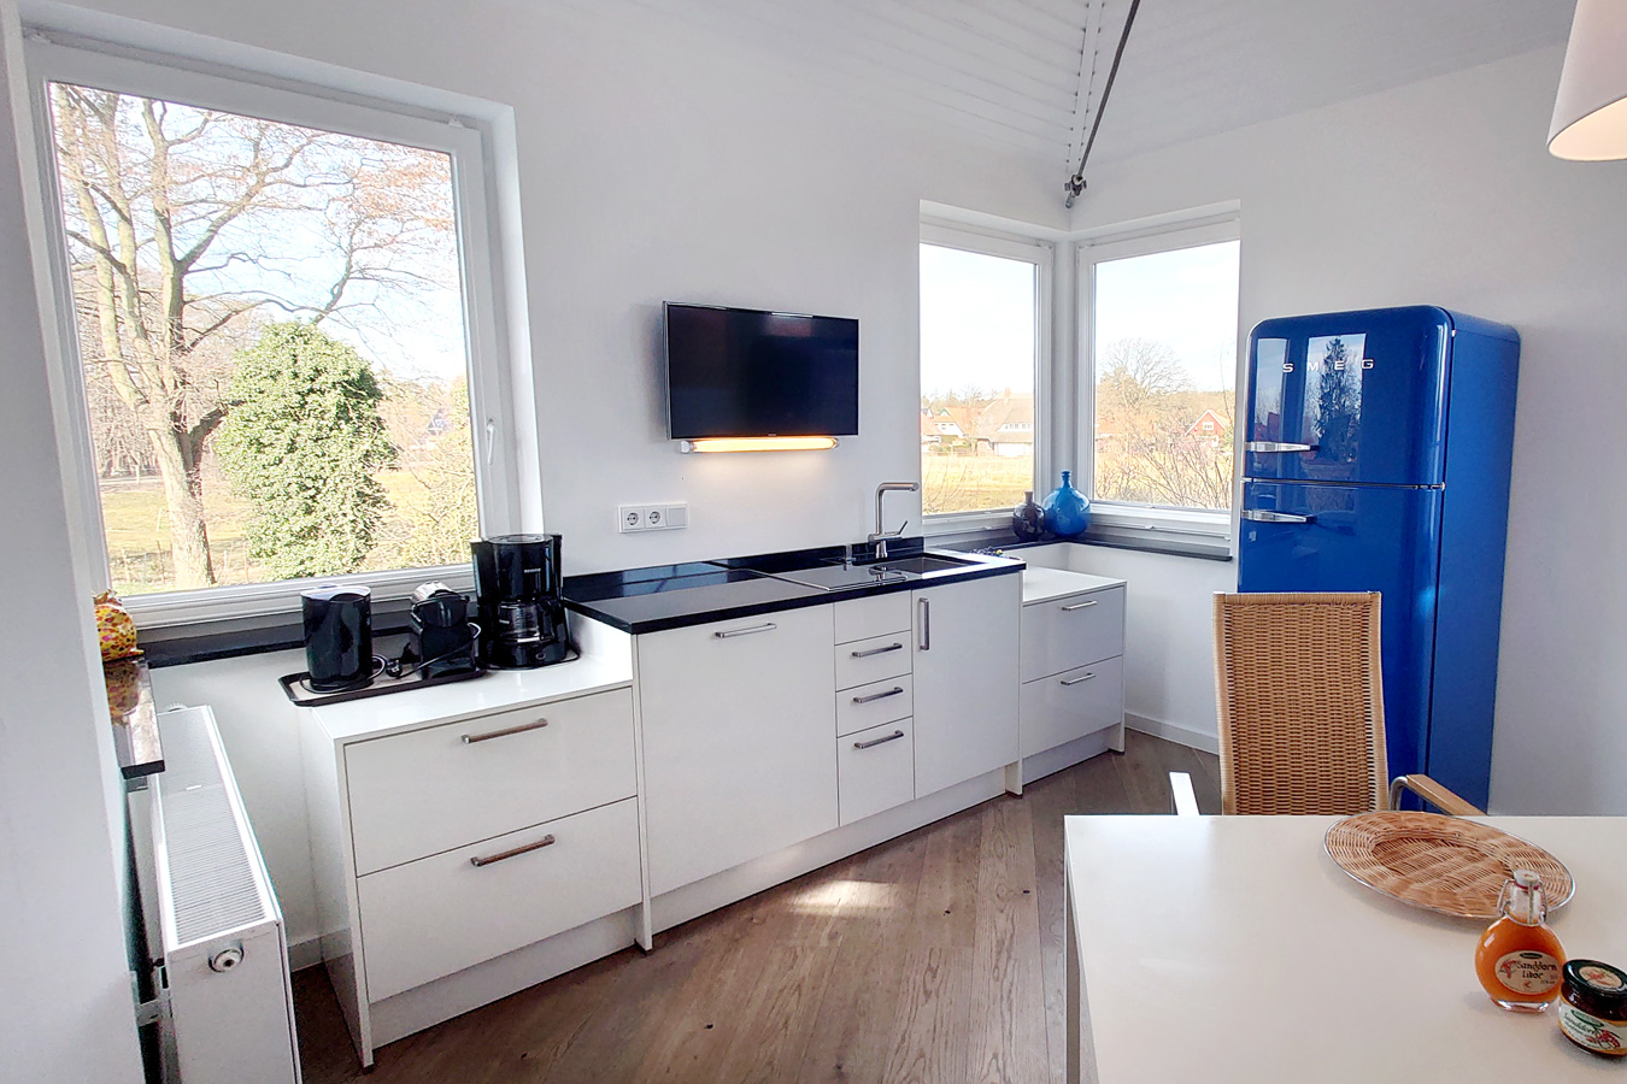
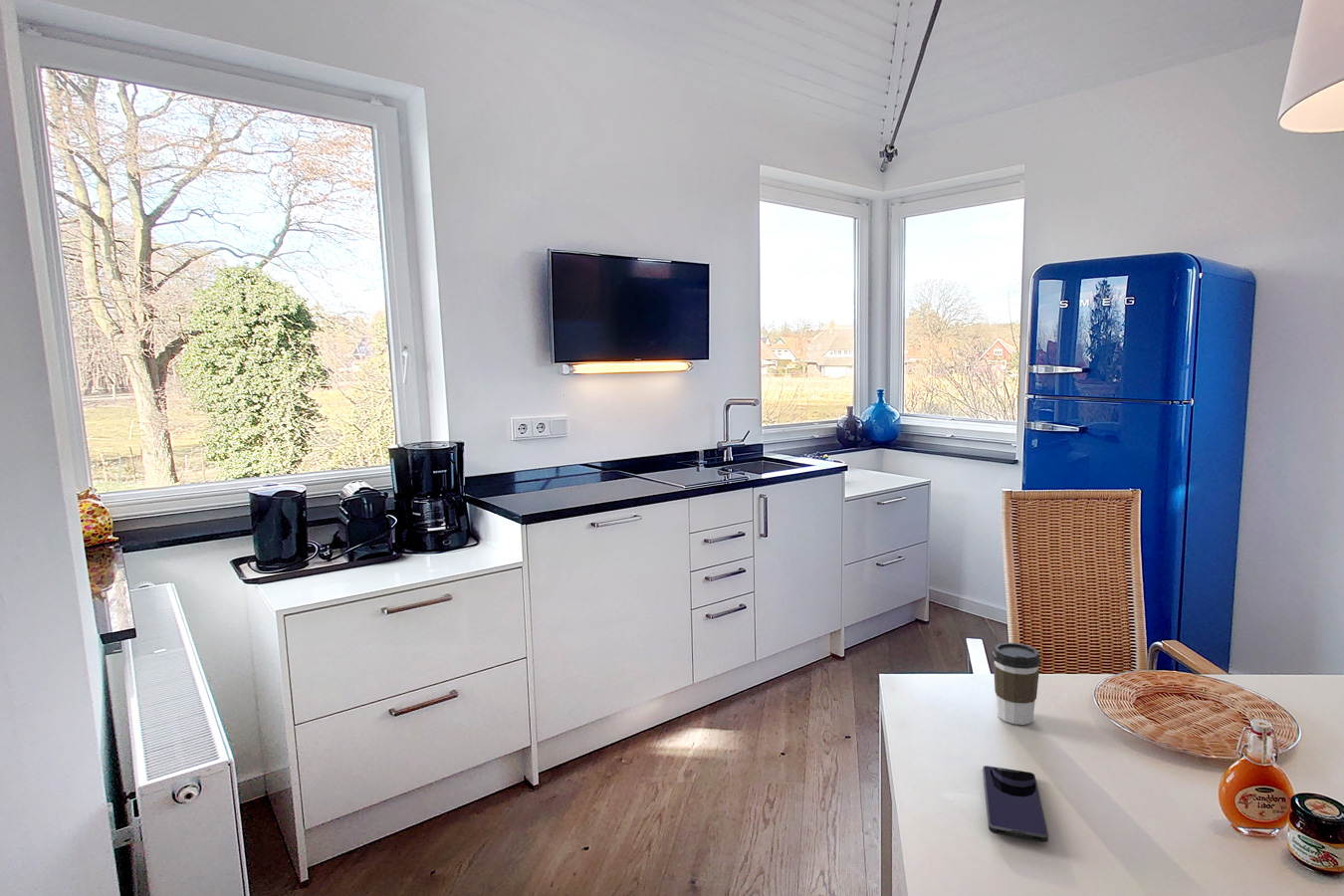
+ smartphone (1012, 801)
+ coffee cup (1015, 683)
